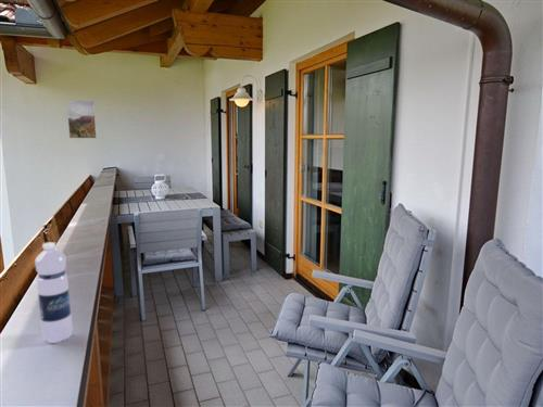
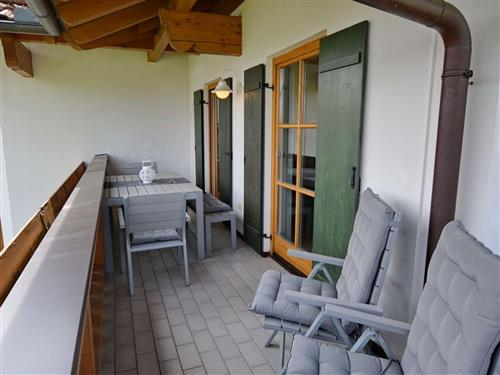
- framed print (81, 119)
- water bottle (53, 291)
